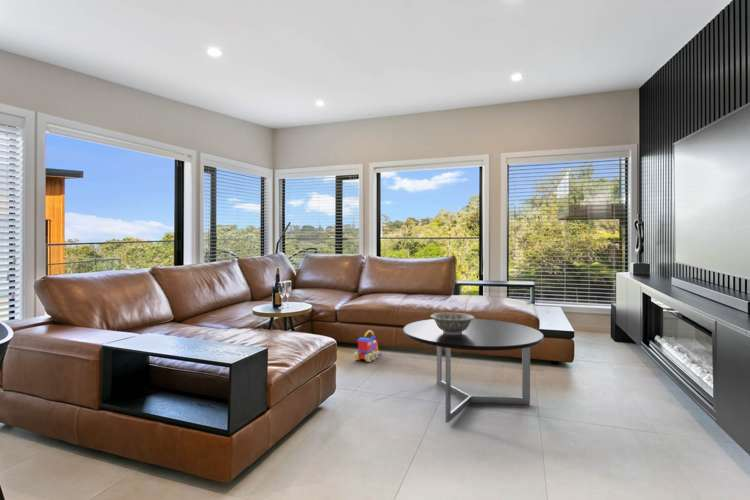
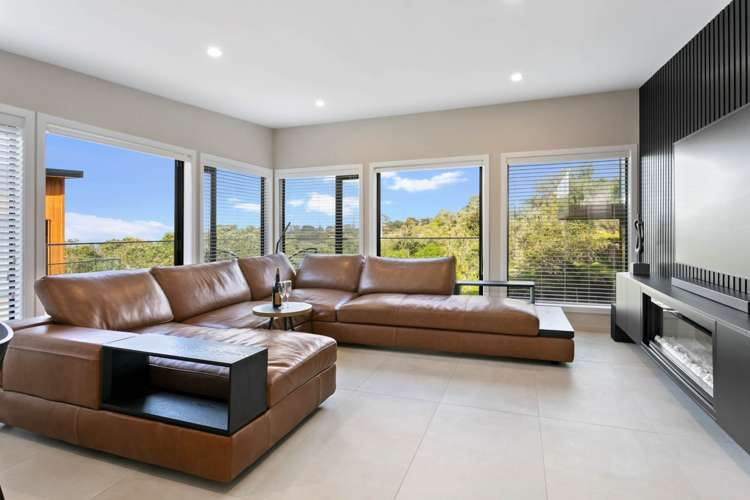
- coffee table (470, 349)
- toy train (370, 343)
- decorative bowl (452, 324)
